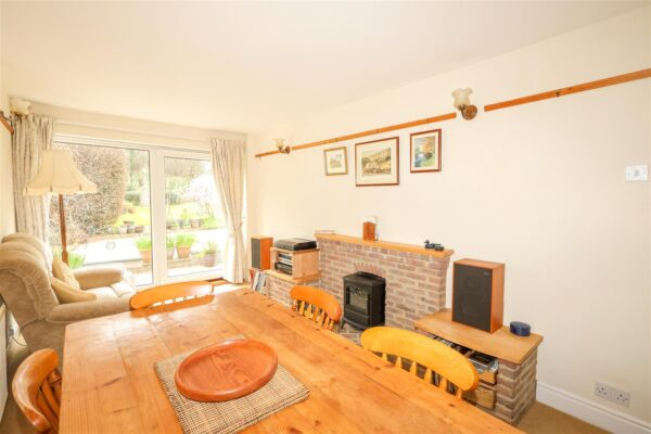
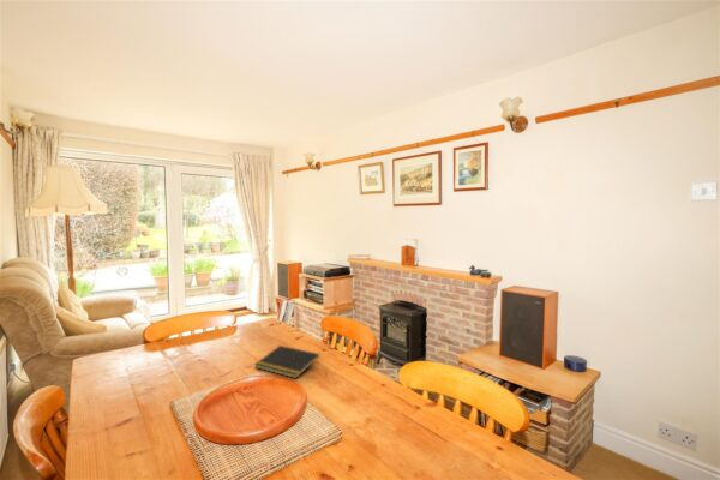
+ notepad (287, 360)
